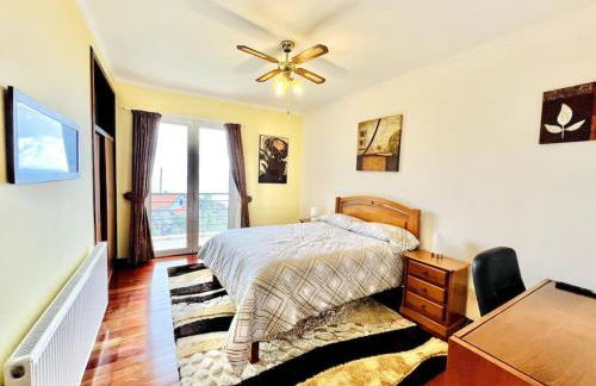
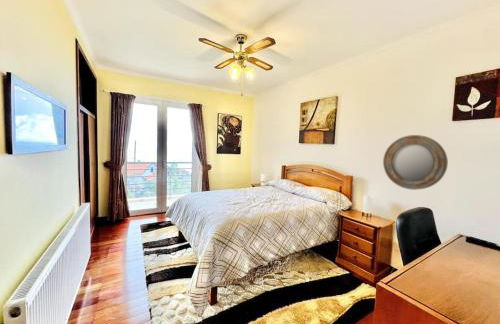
+ home mirror (411, 162)
